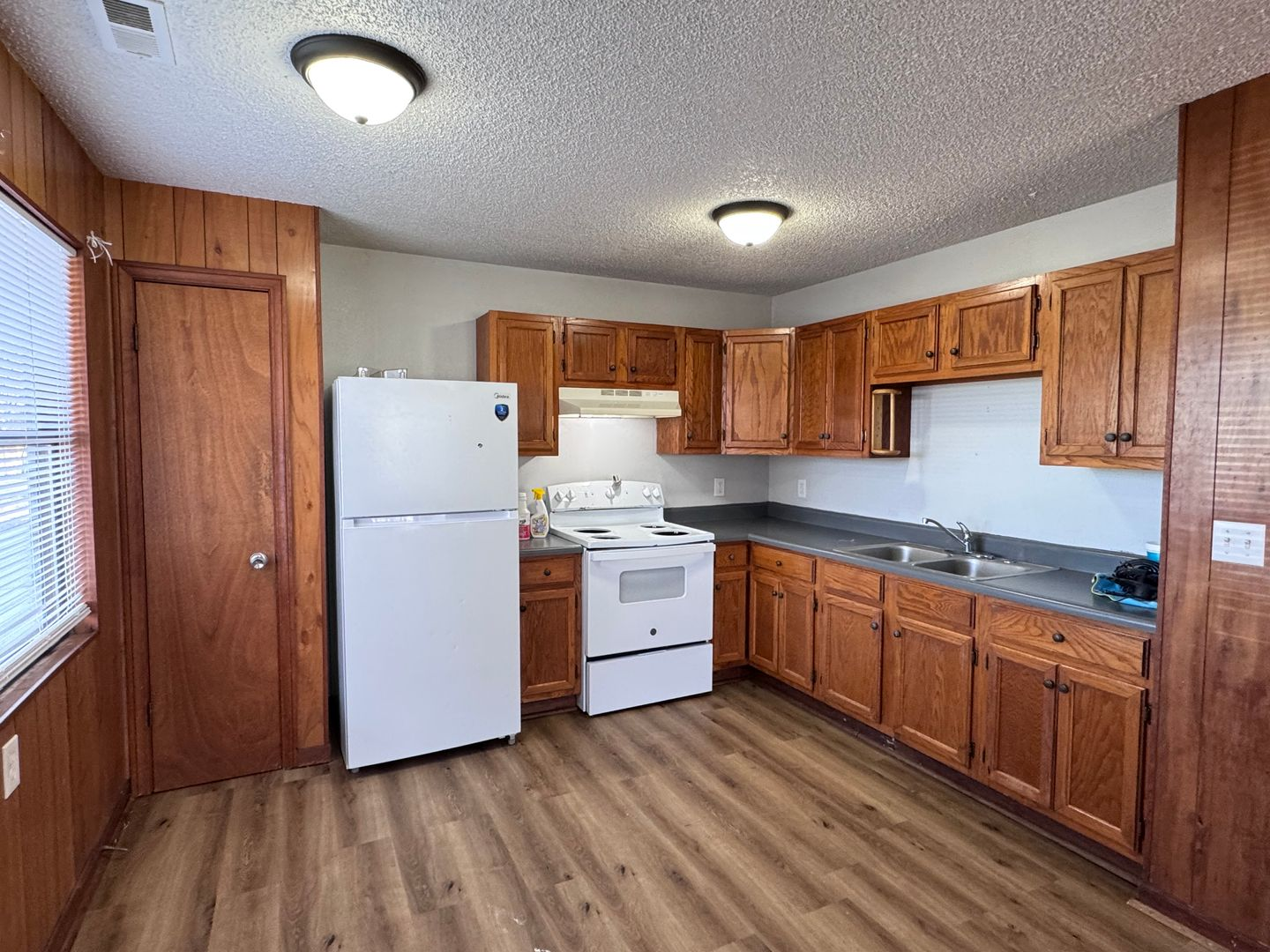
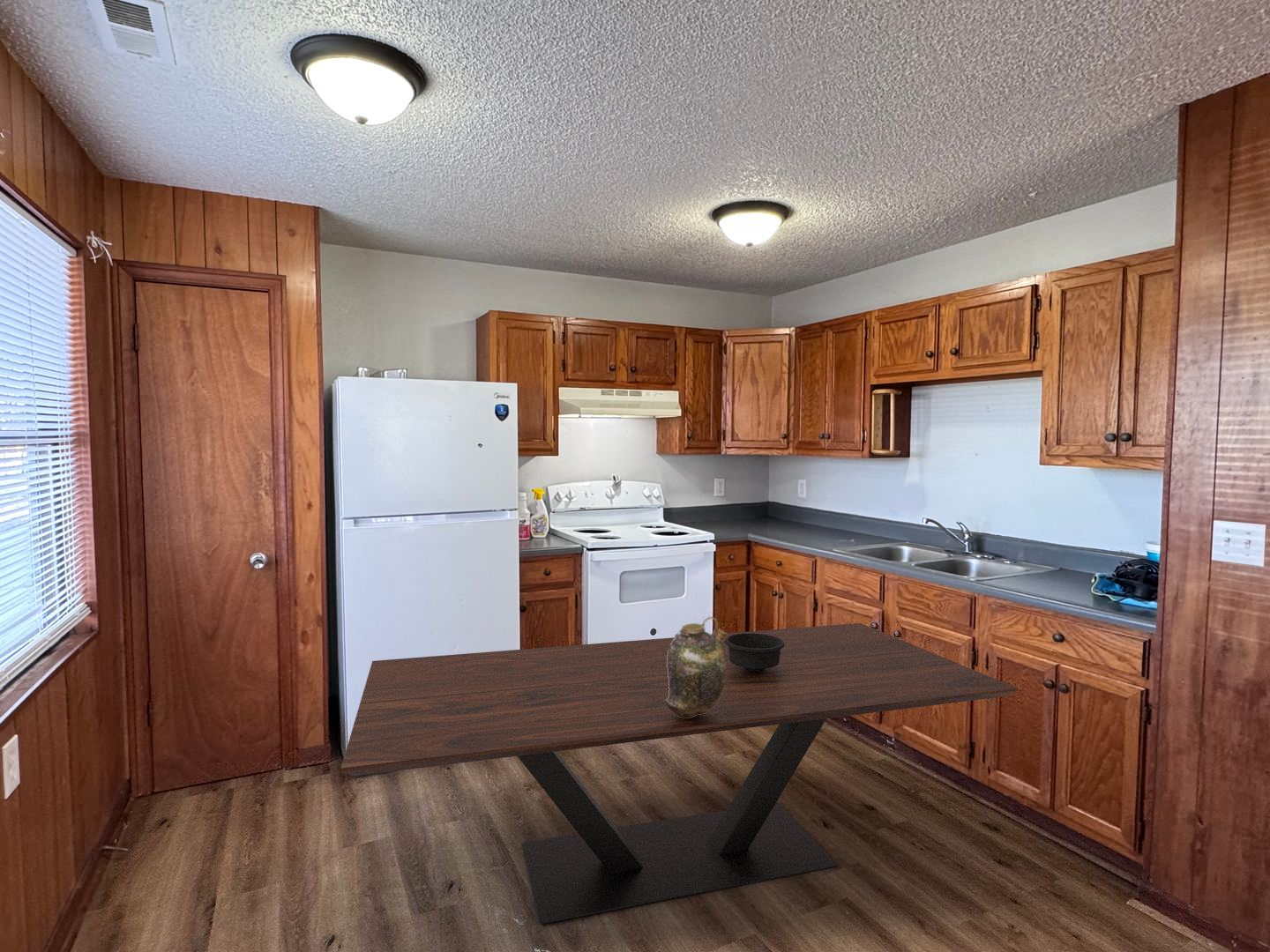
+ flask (696, 666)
+ bowl (754, 654)
+ dining table (677, 736)
